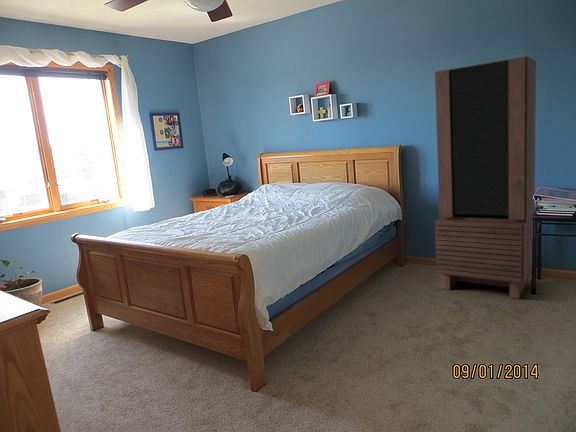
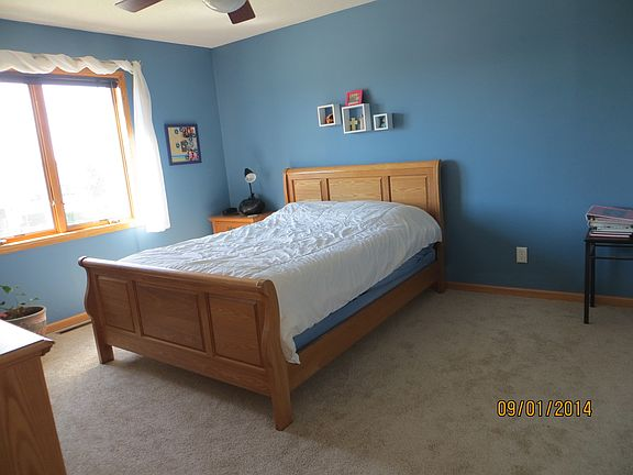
- bookcase (484, 179)
